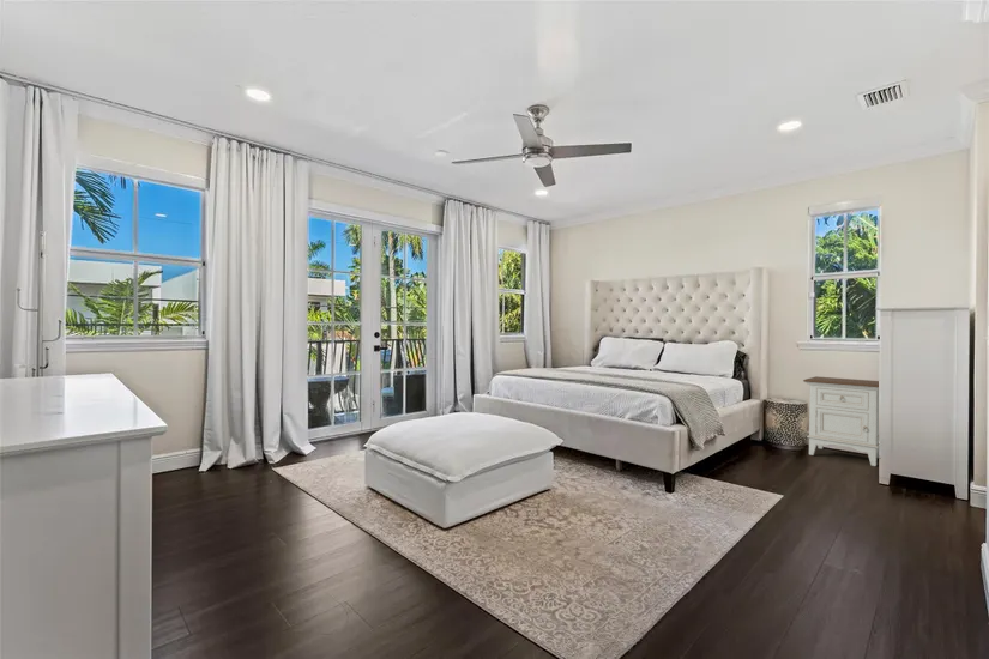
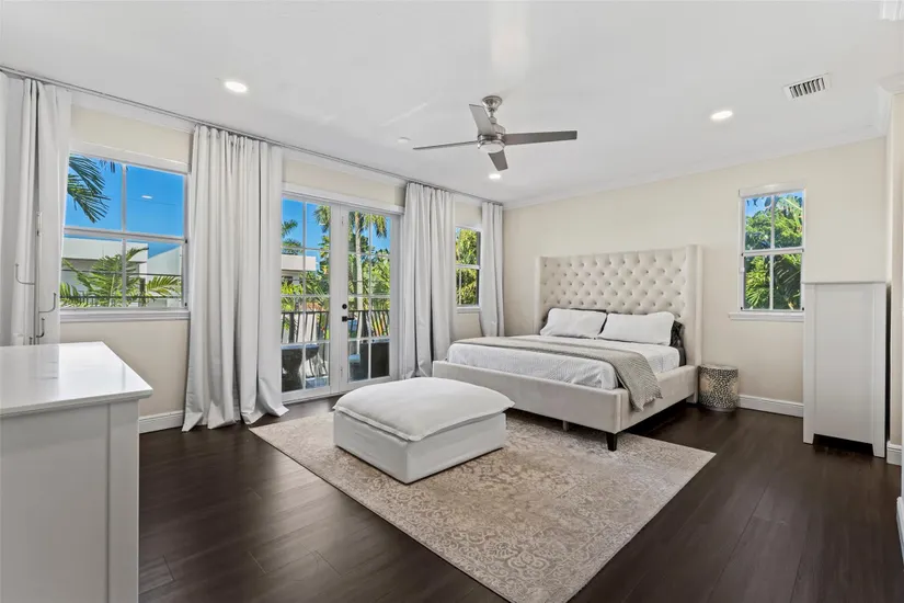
- nightstand (844, 418)
